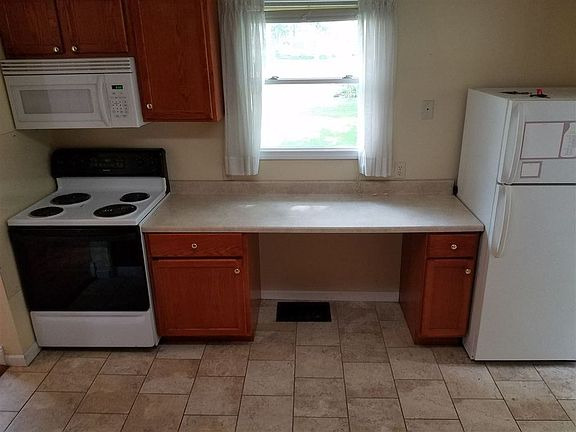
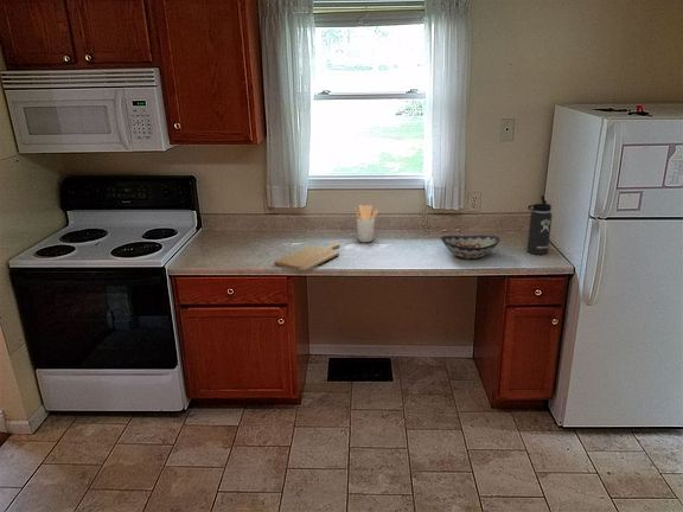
+ decorative bowl (468, 247)
+ thermos bottle (537, 224)
+ utensil holder (365, 222)
+ chopping board (314, 254)
